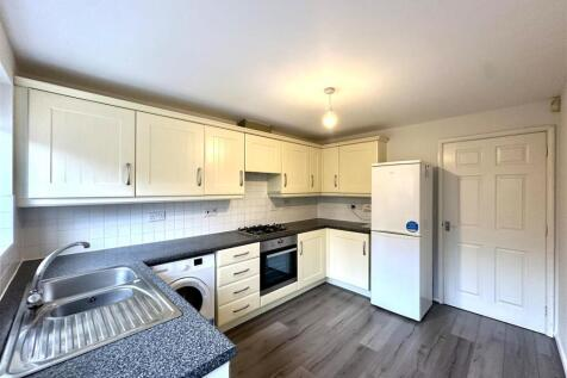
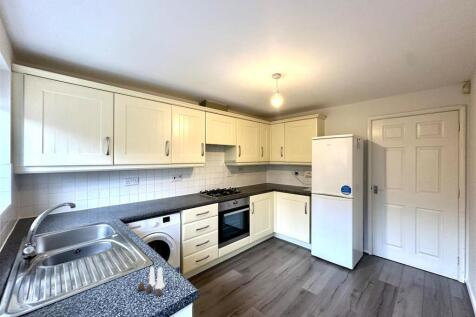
+ salt and pepper shaker set (153, 279)
